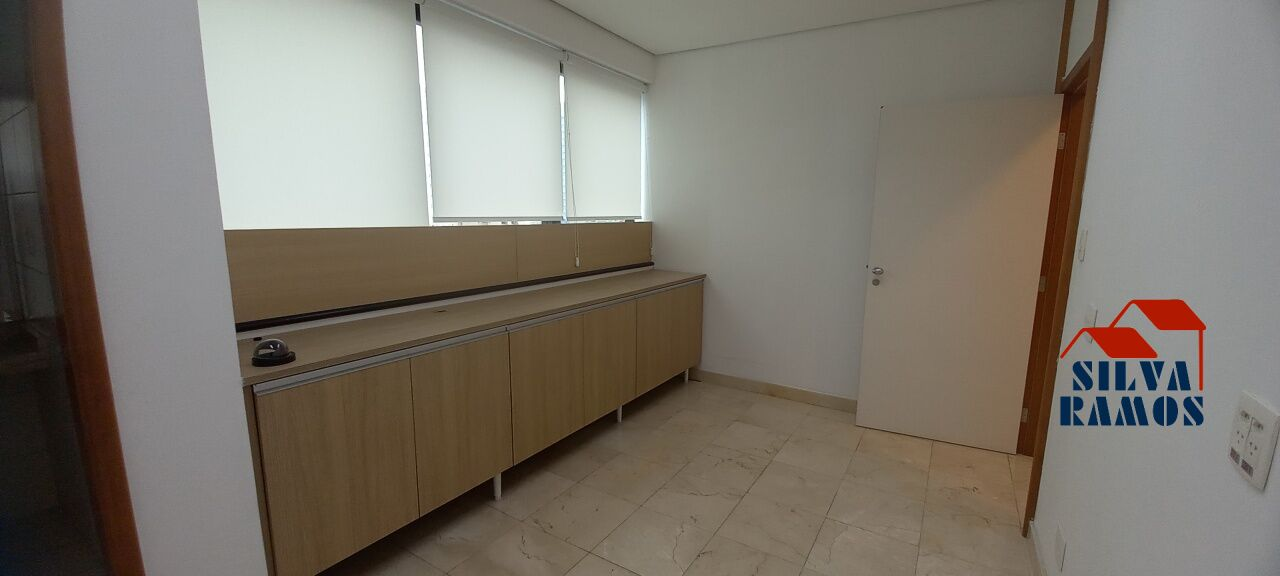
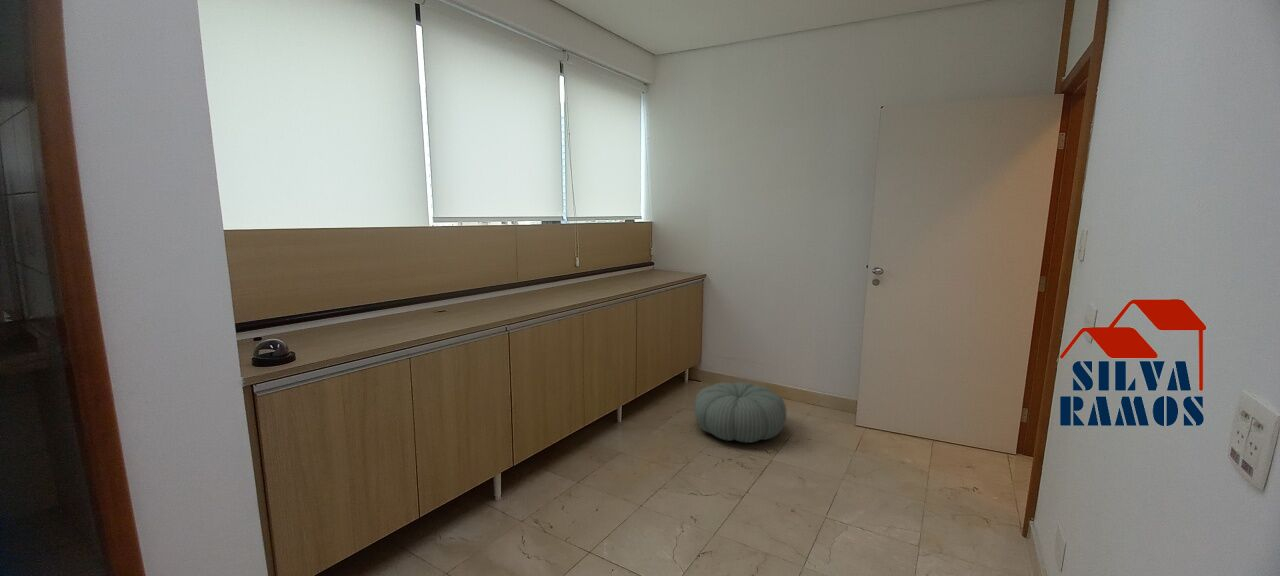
+ pouf (739, 410)
